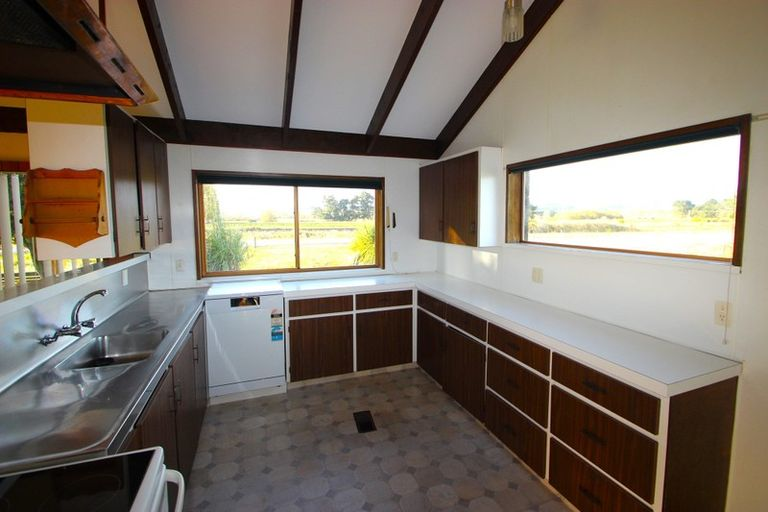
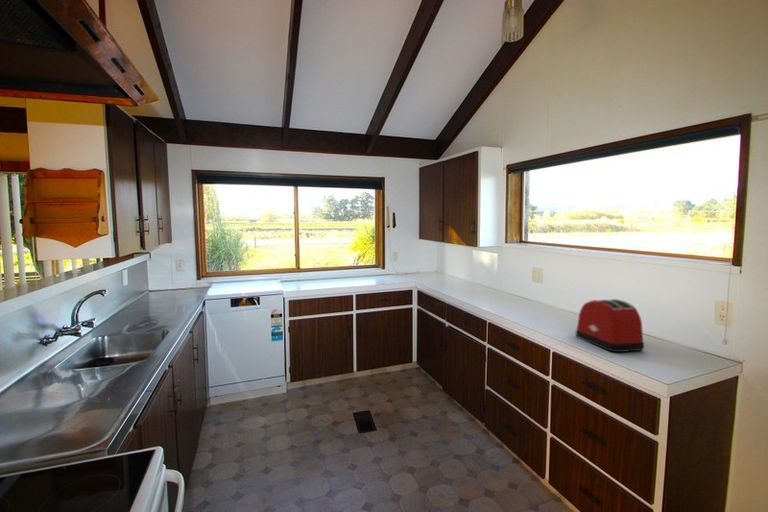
+ toaster (607, 321)
